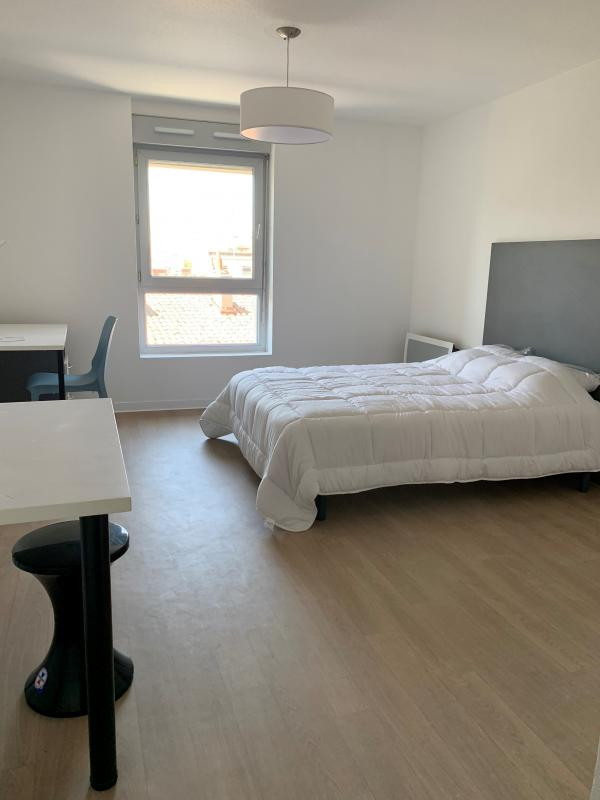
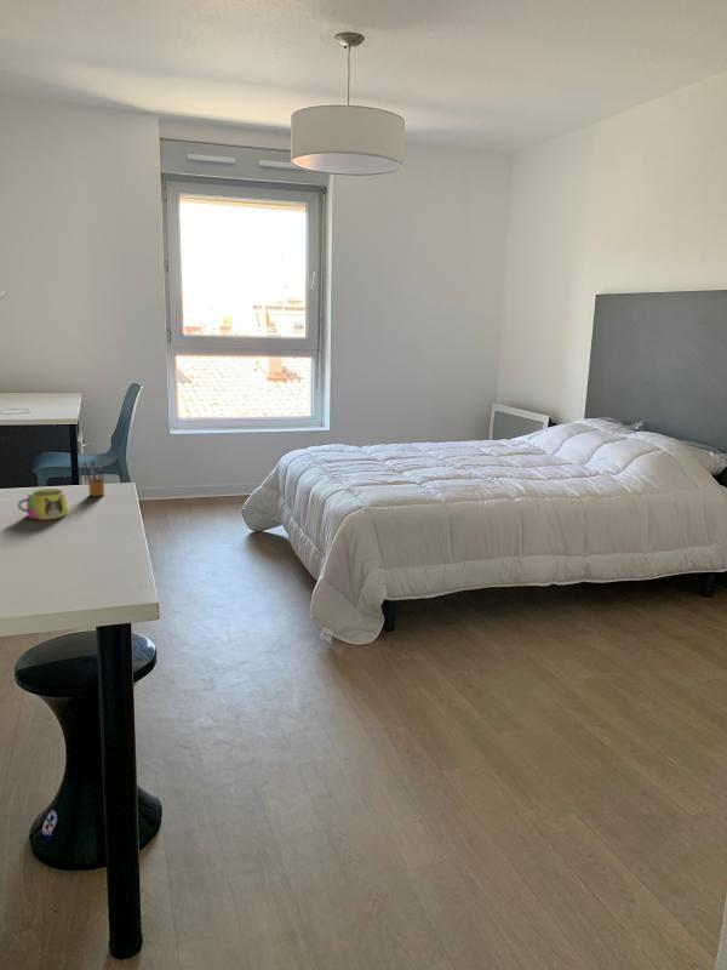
+ mug (41, 504)
+ pencil box (95, 477)
